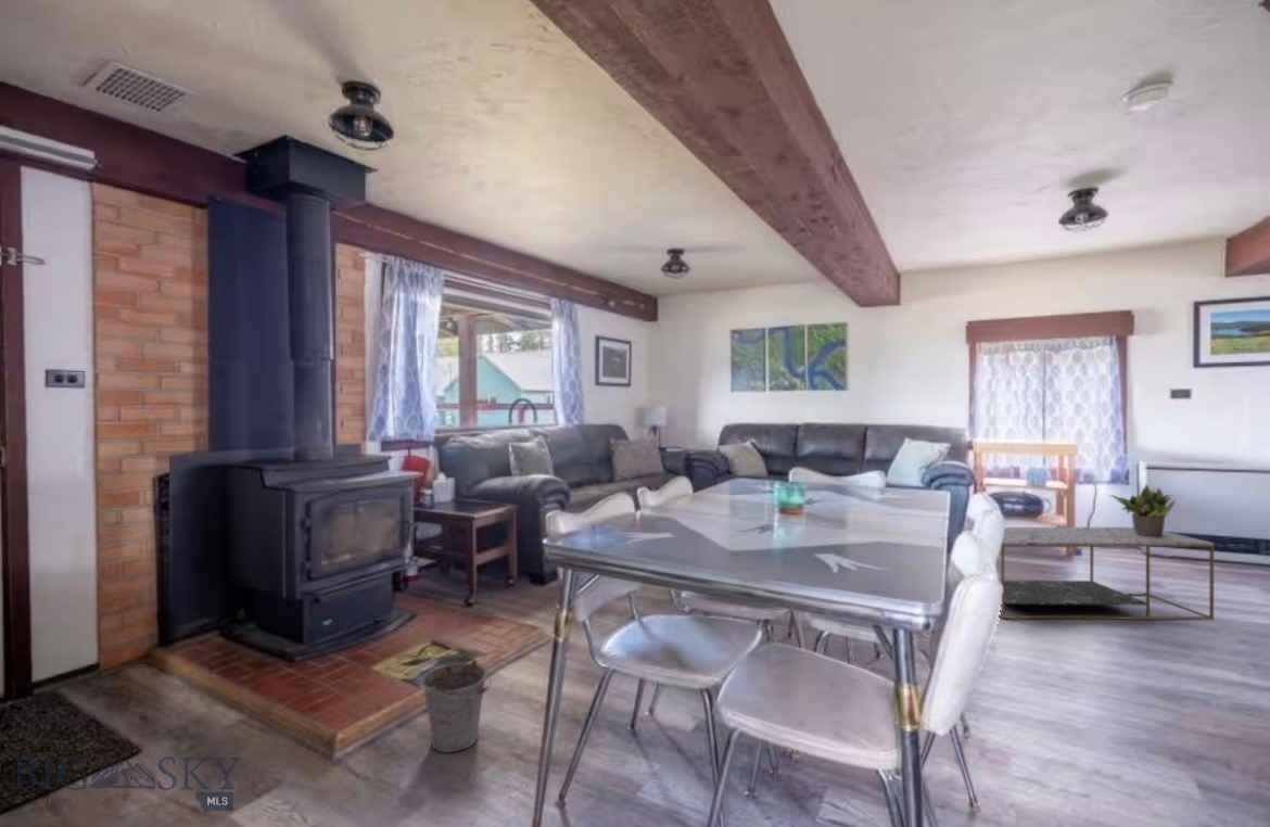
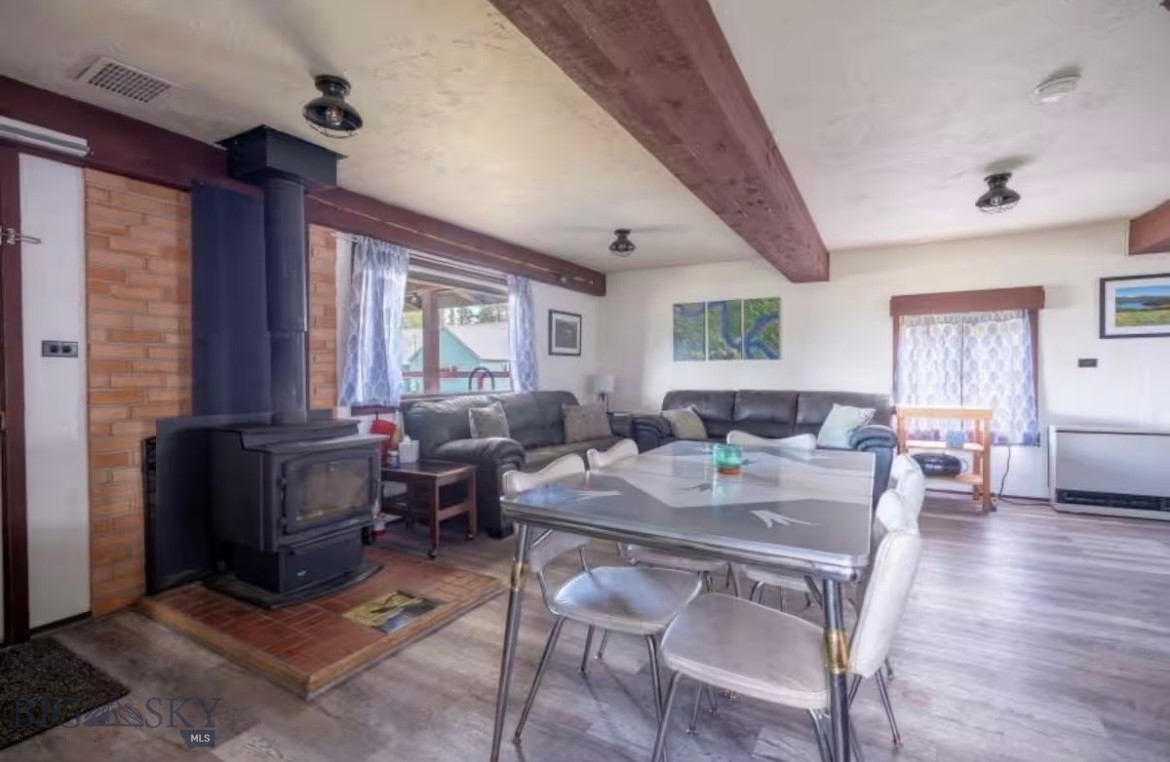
- bucket (457, 705)
- potted plant (1140, 508)
- coffee table (1079, 581)
